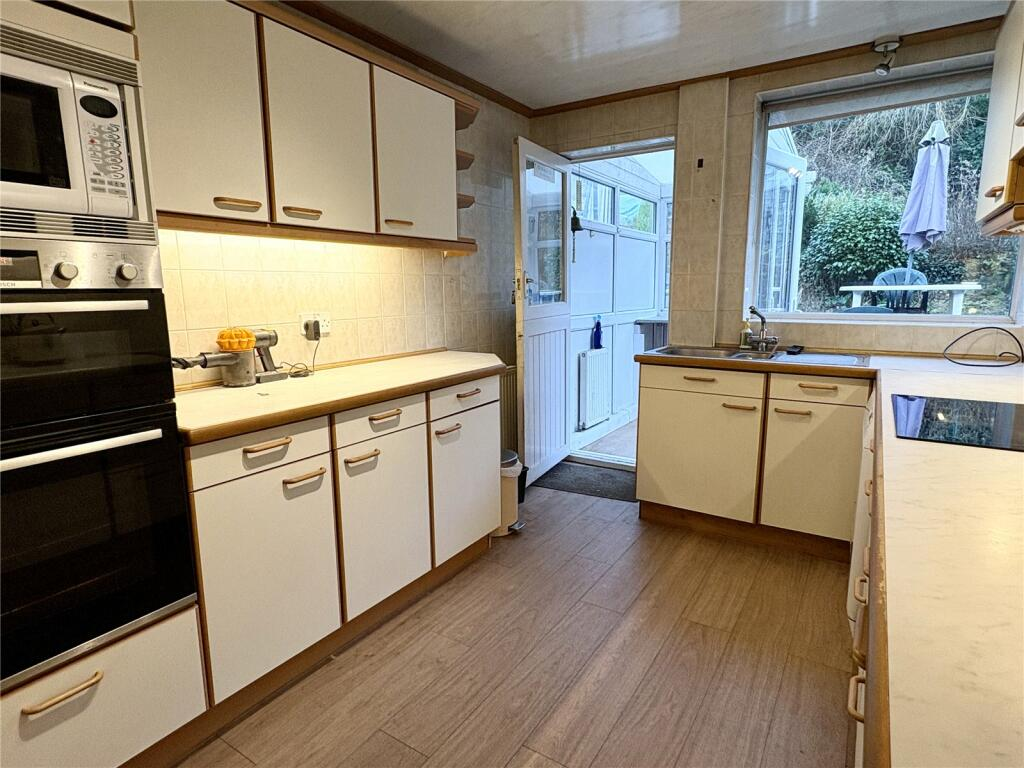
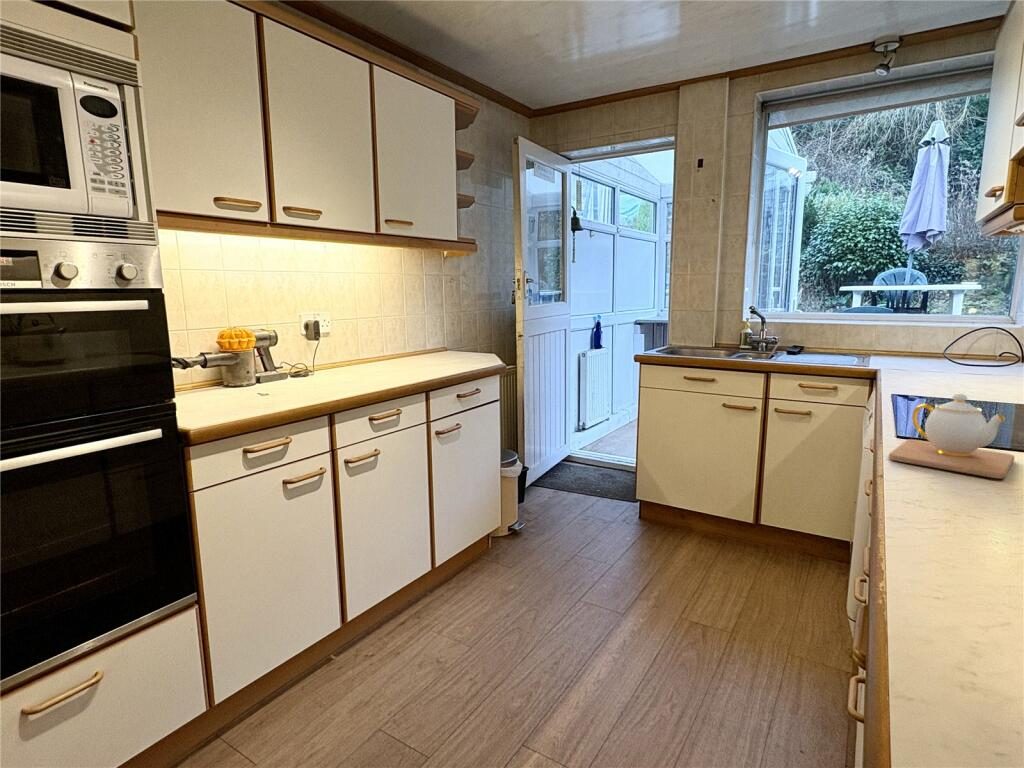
+ teapot (954, 427)
